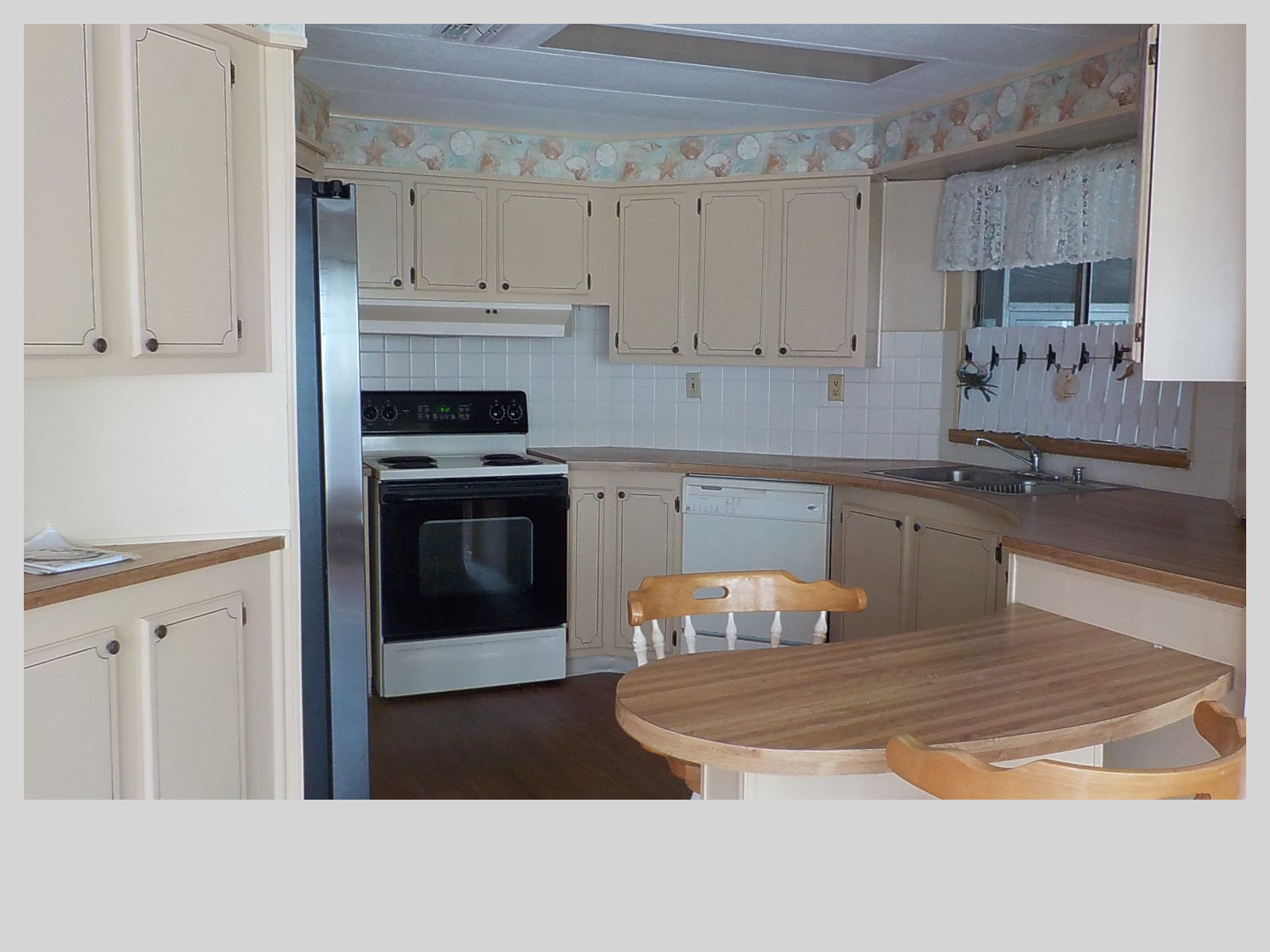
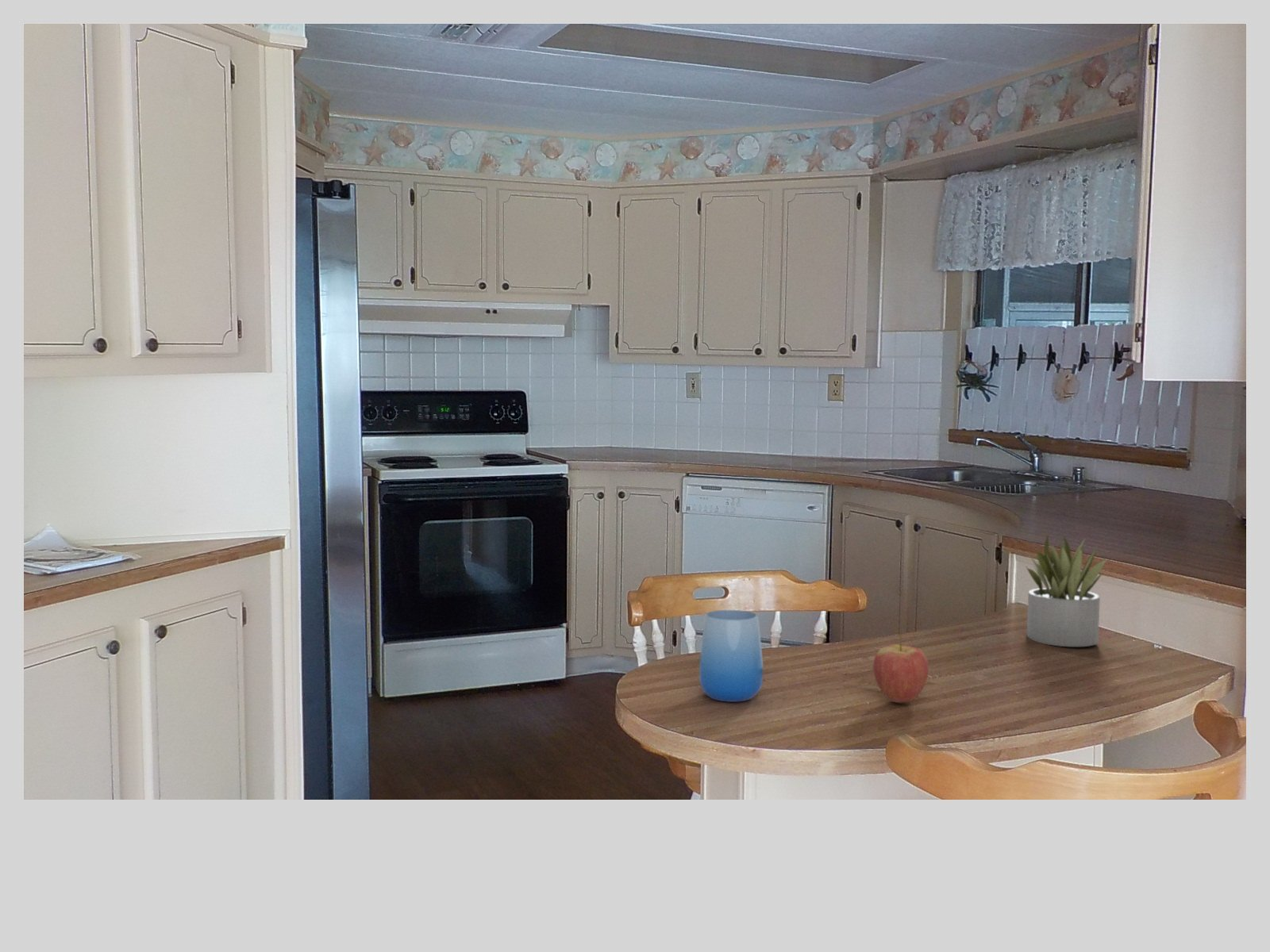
+ cup (731, 654)
+ succulent plant (1064, 586)
+ fruit (900, 667)
